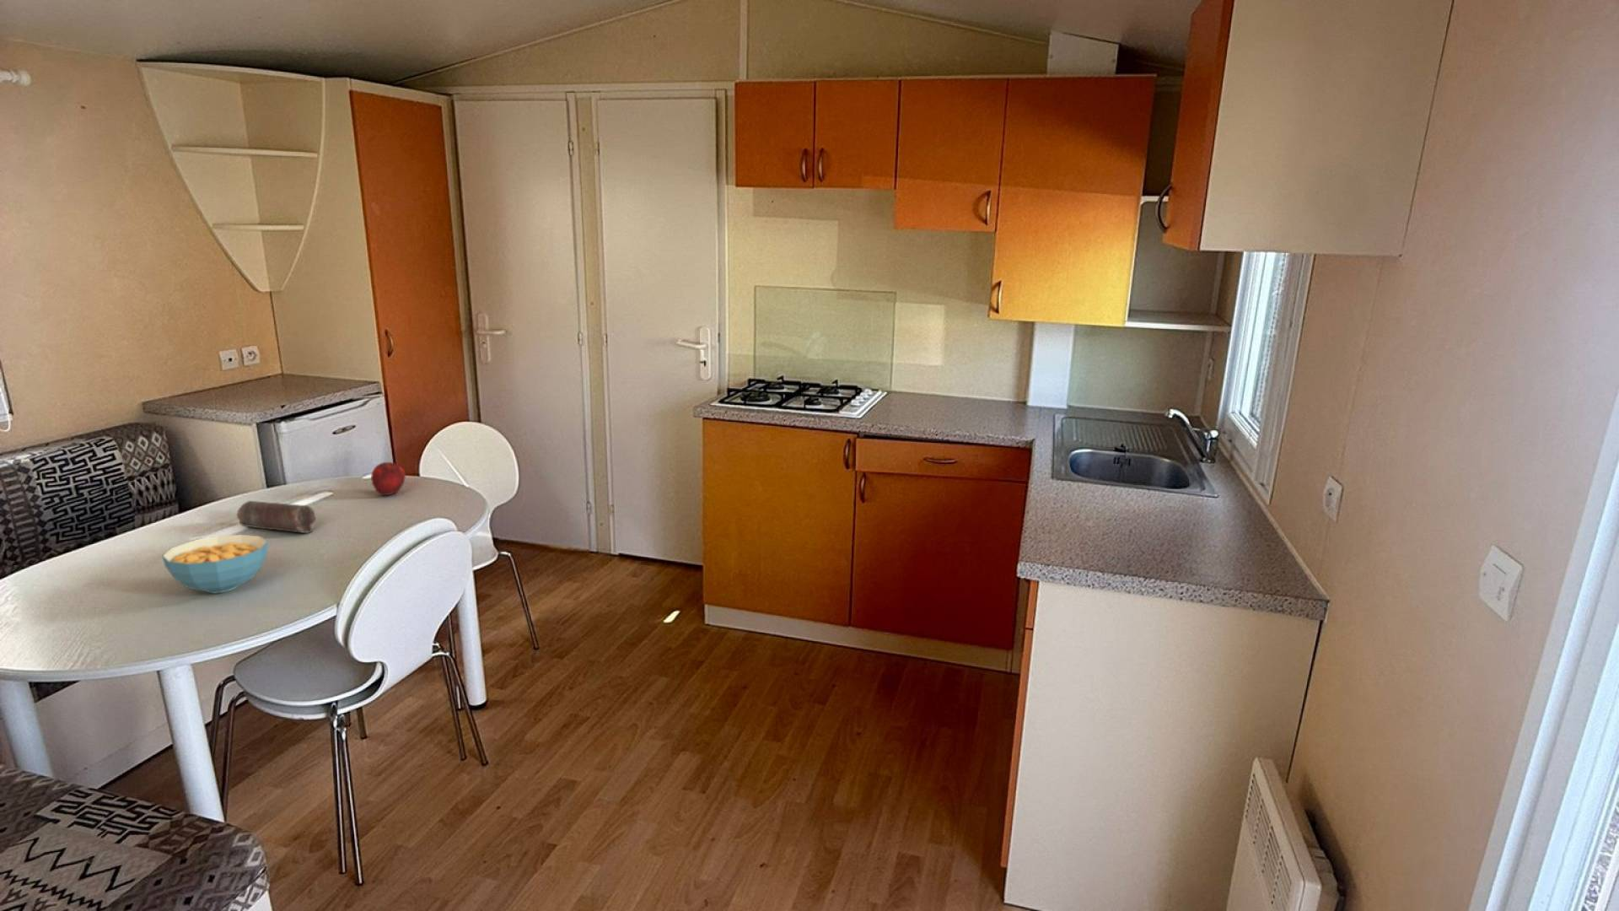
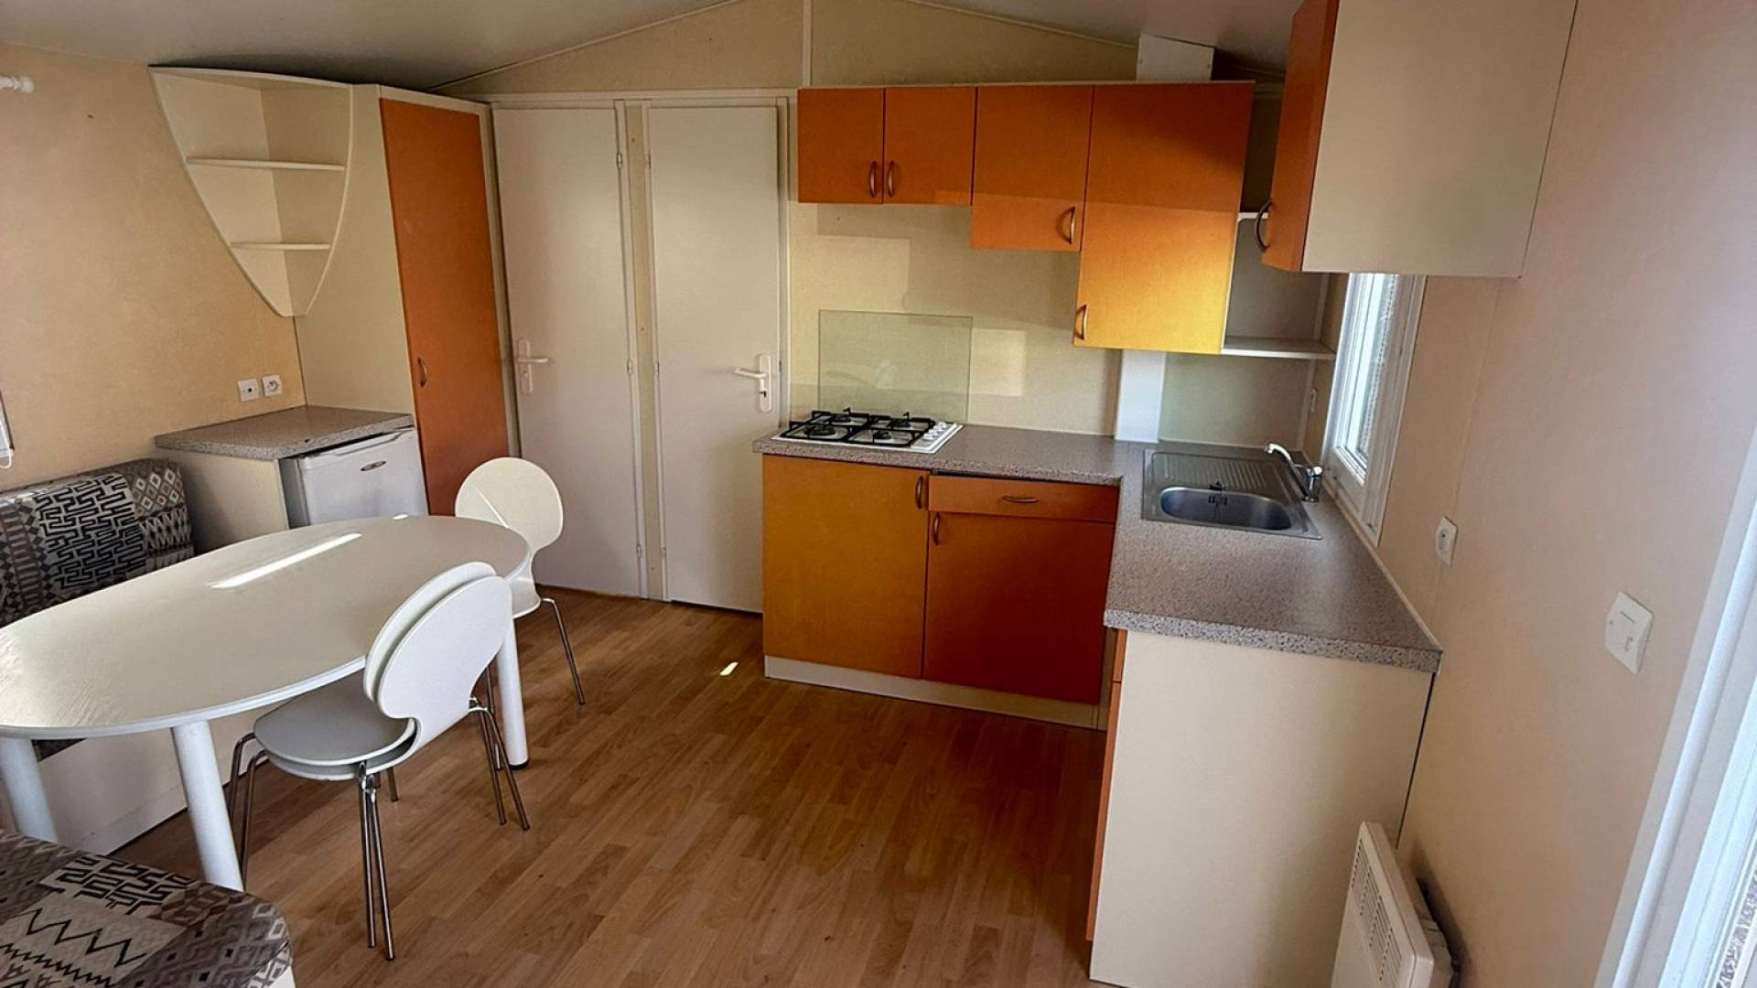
- candle (277, 516)
- apple (388, 479)
- cereal bowl (219, 567)
